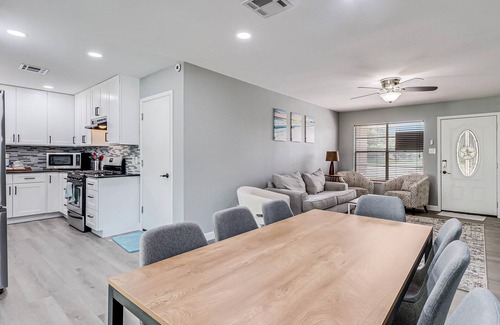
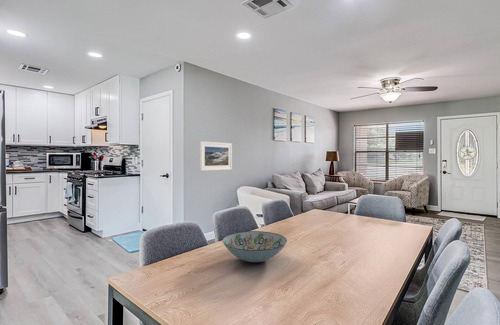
+ decorative bowl (254, 249)
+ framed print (216, 156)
